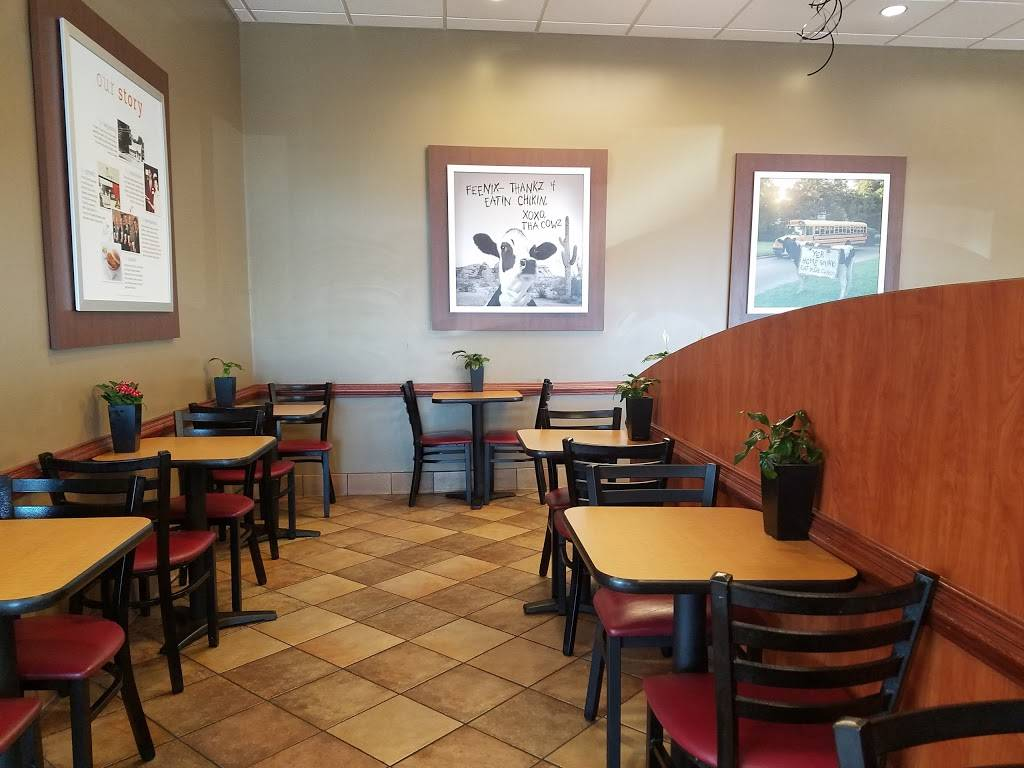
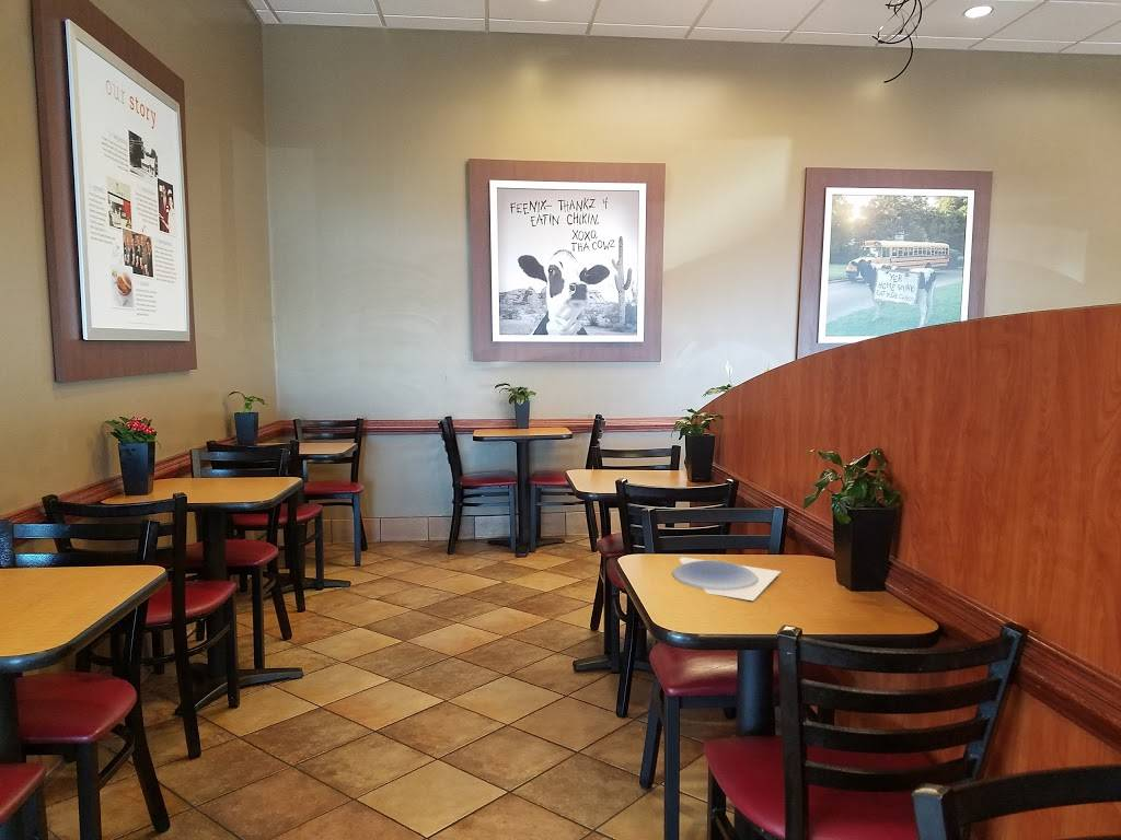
+ plate (714, 571)
